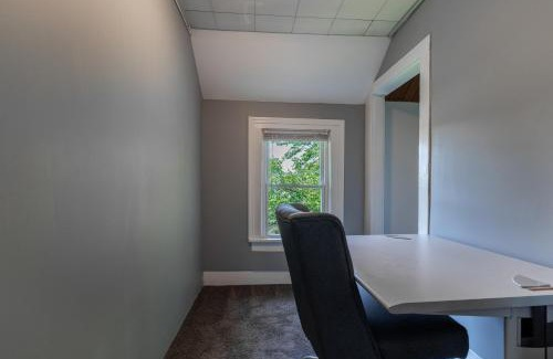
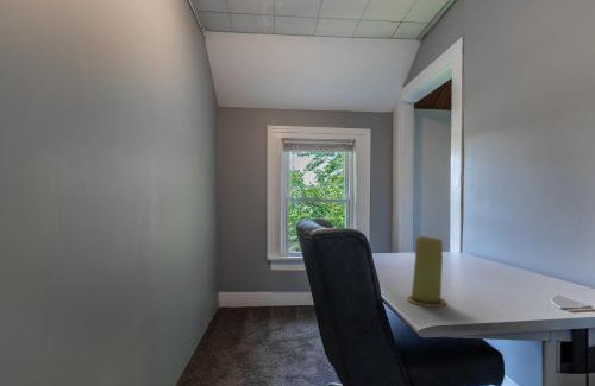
+ candle (426, 268)
